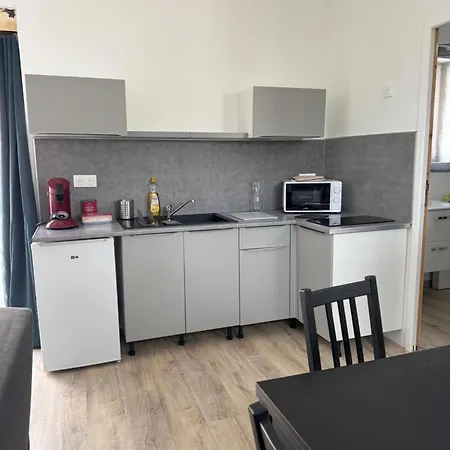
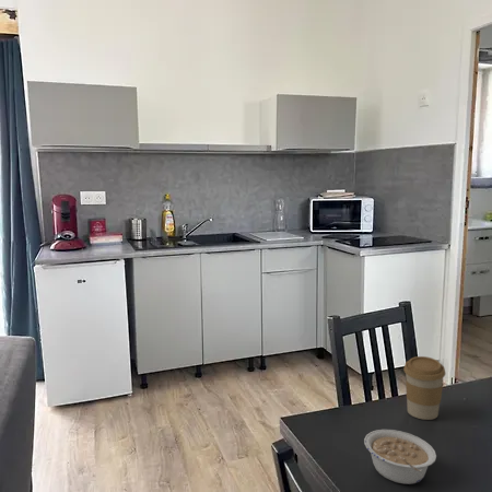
+ legume (401, 457)
+ coffee cup (423, 387)
